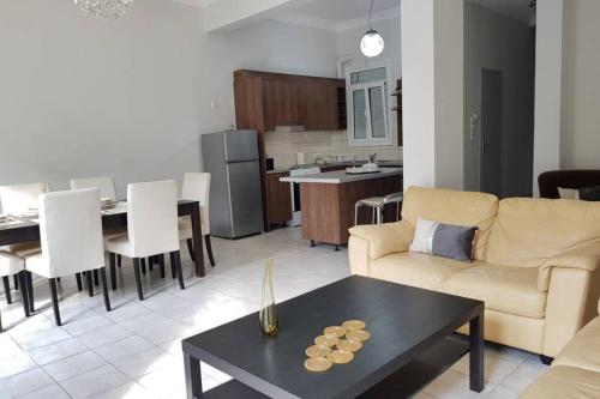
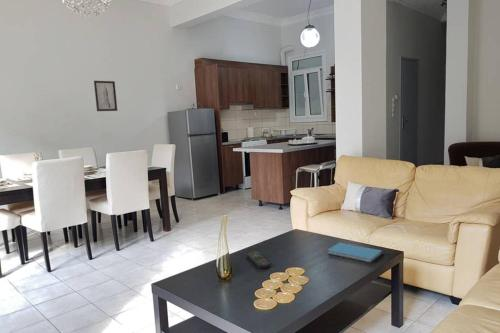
+ book (354, 251)
+ remote control (258, 259)
+ wall art (105, 96)
